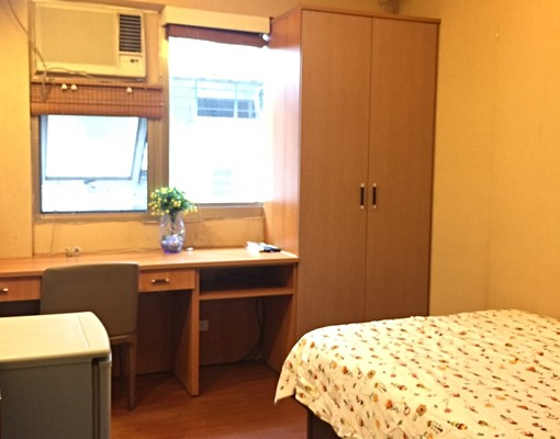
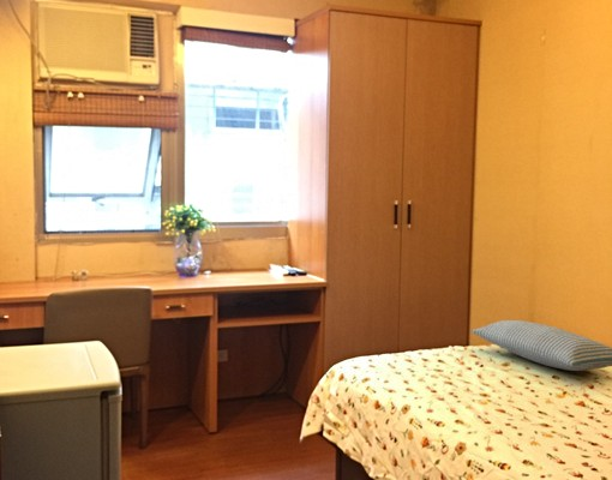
+ pillow (545, 343)
